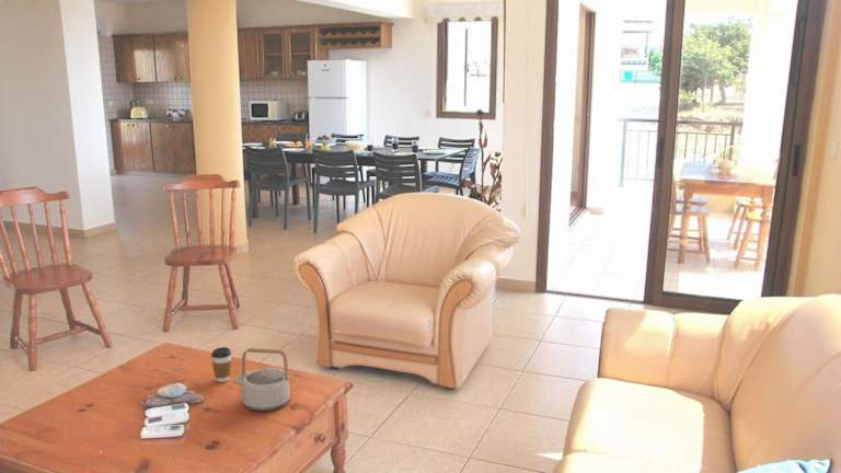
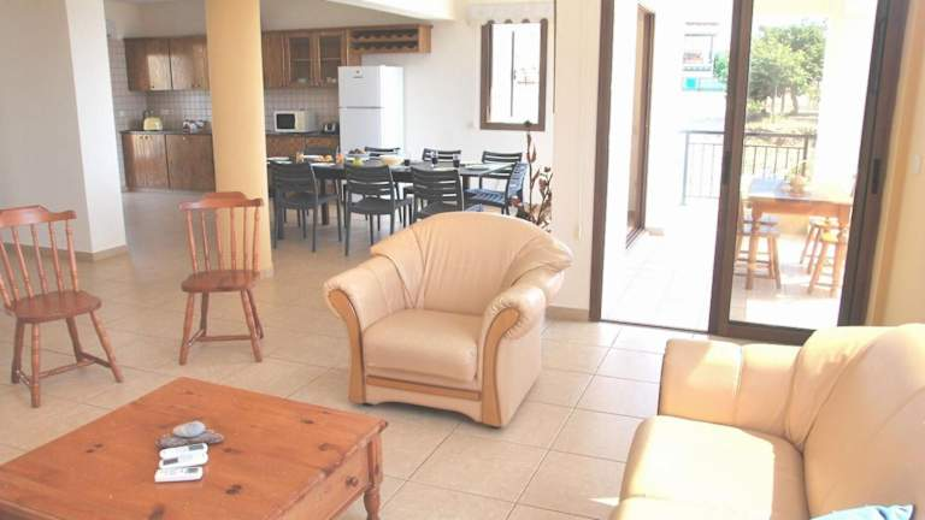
- coffee cup (221, 365)
- teapot (261, 376)
